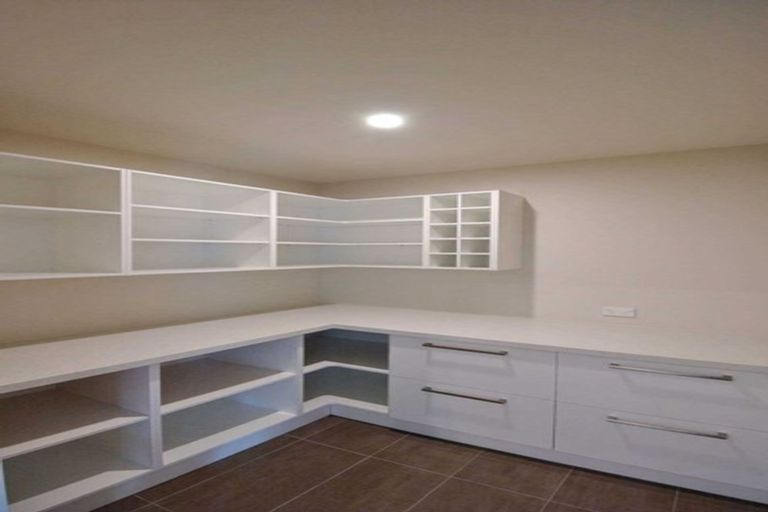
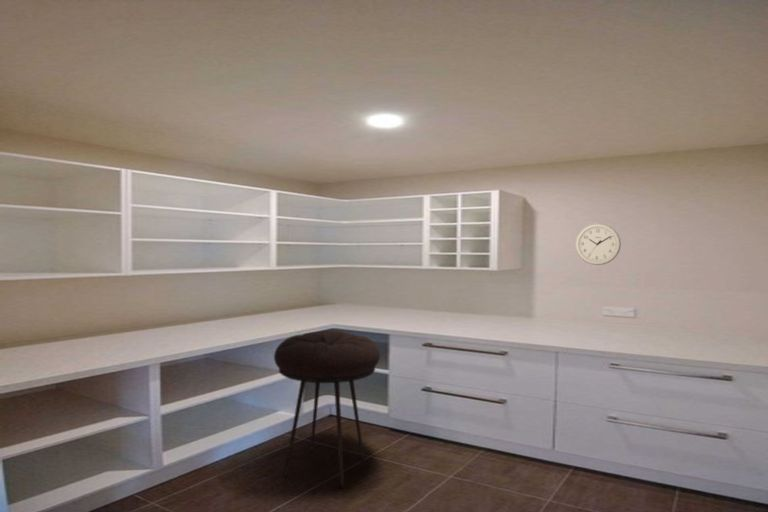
+ stool (335, 402)
+ wall clock (597, 244)
